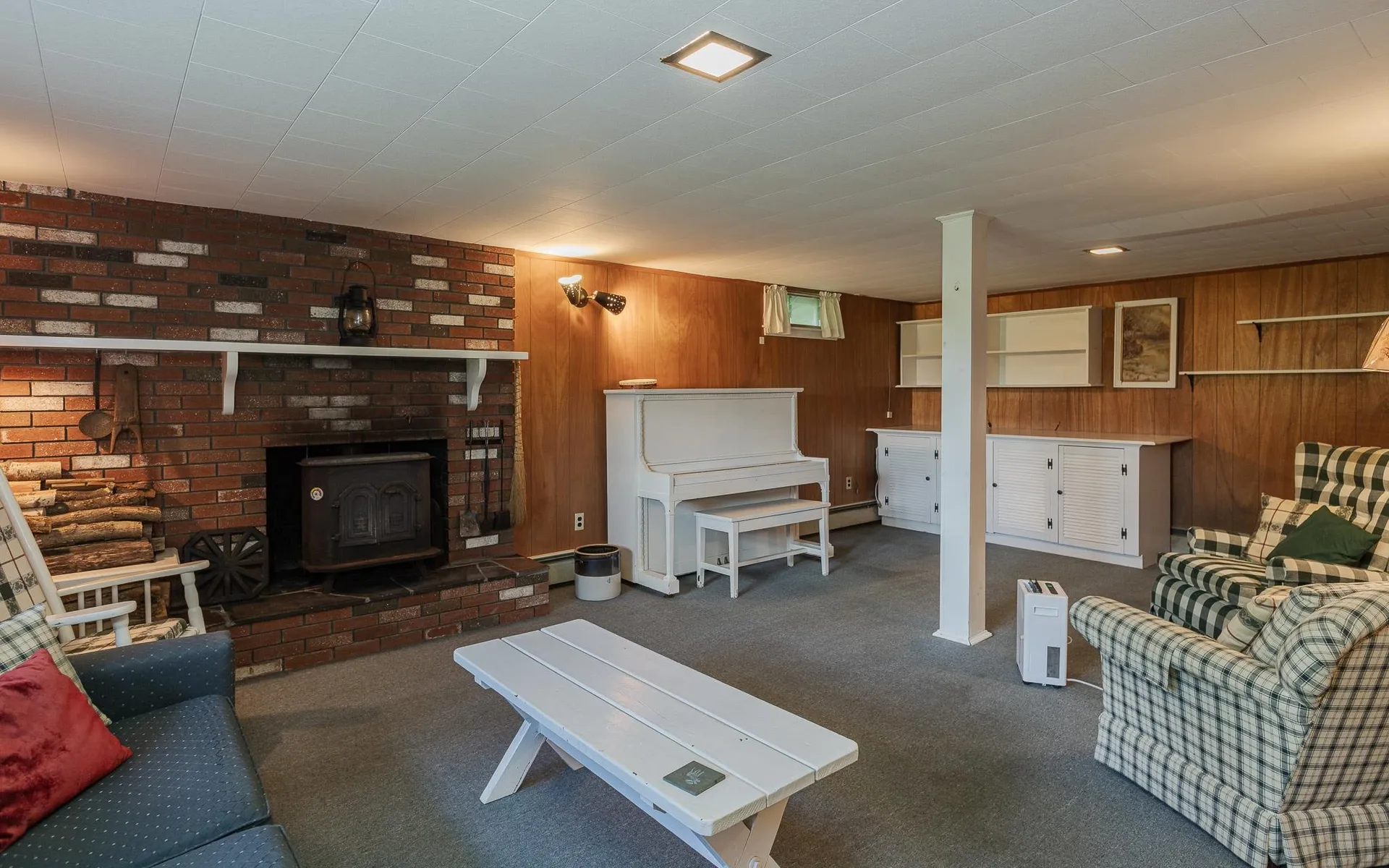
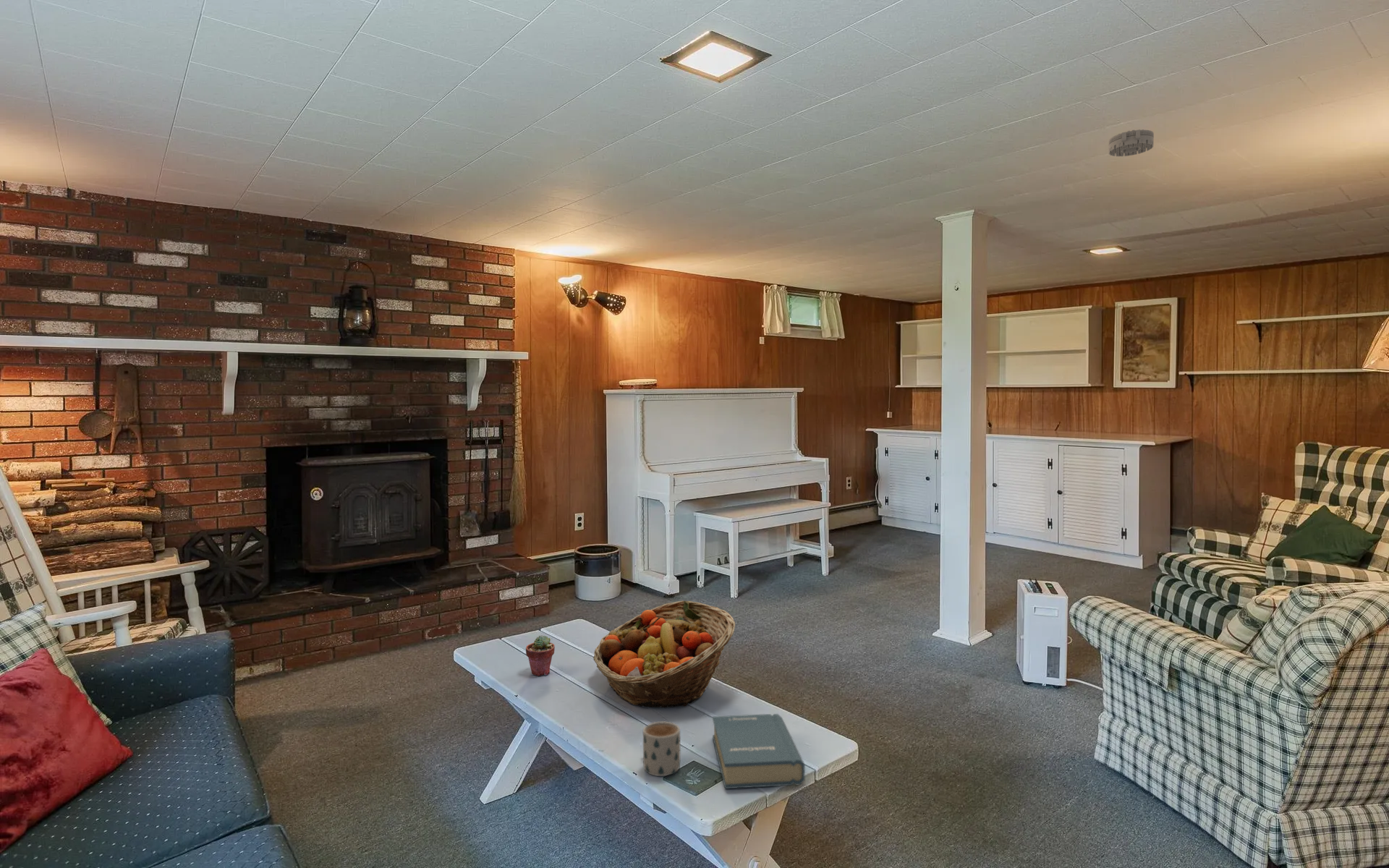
+ fruit basket (664, 650)
+ smoke detector (1131, 142)
+ hardback book (755, 748)
+ potted succulent (540, 654)
+ mug (658, 746)
